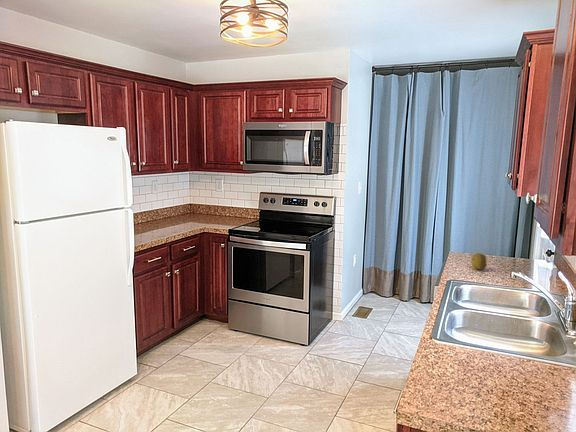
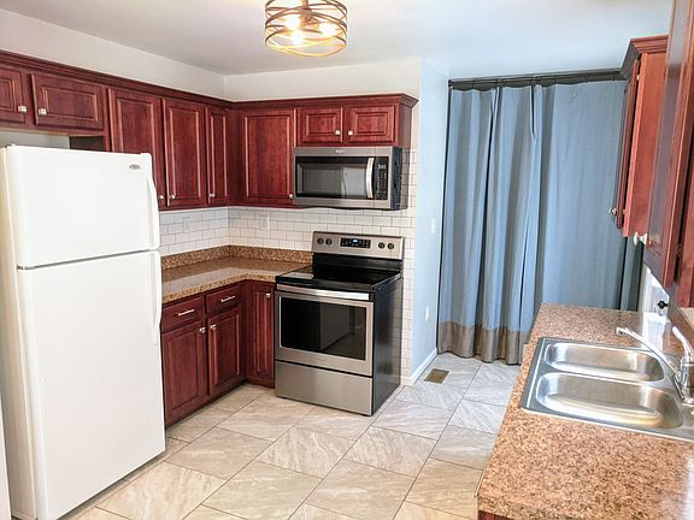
- fruit (479, 261)
